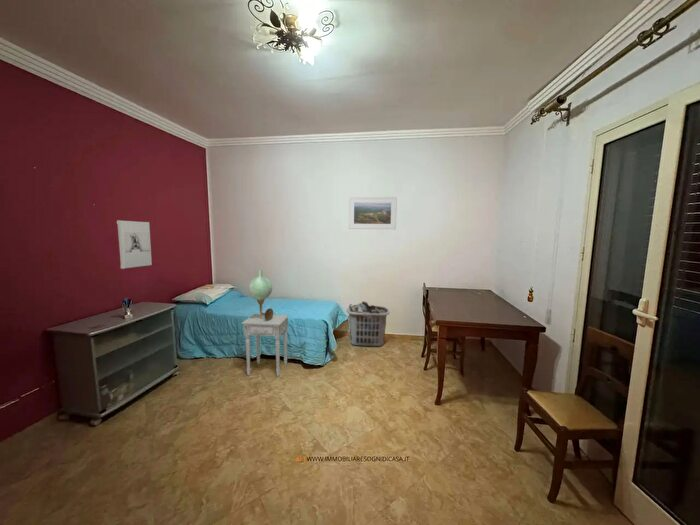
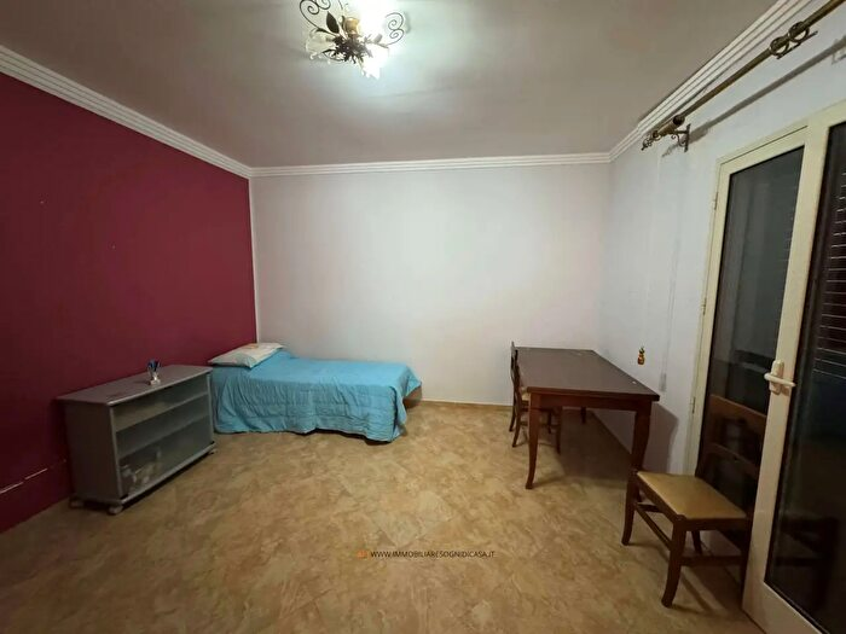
- clothes hamper (367, 322)
- wall sculpture (135, 244)
- wall lamp (260, 294)
- nightstand (259, 344)
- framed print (372, 213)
